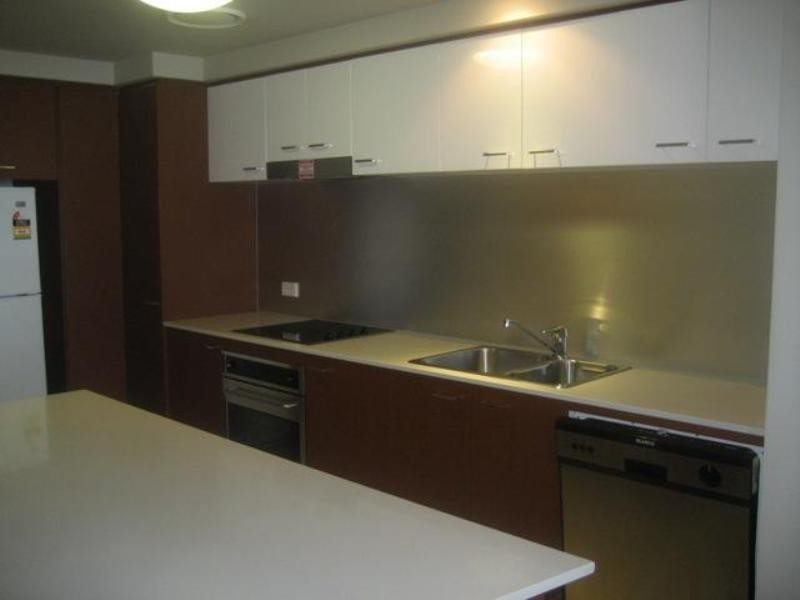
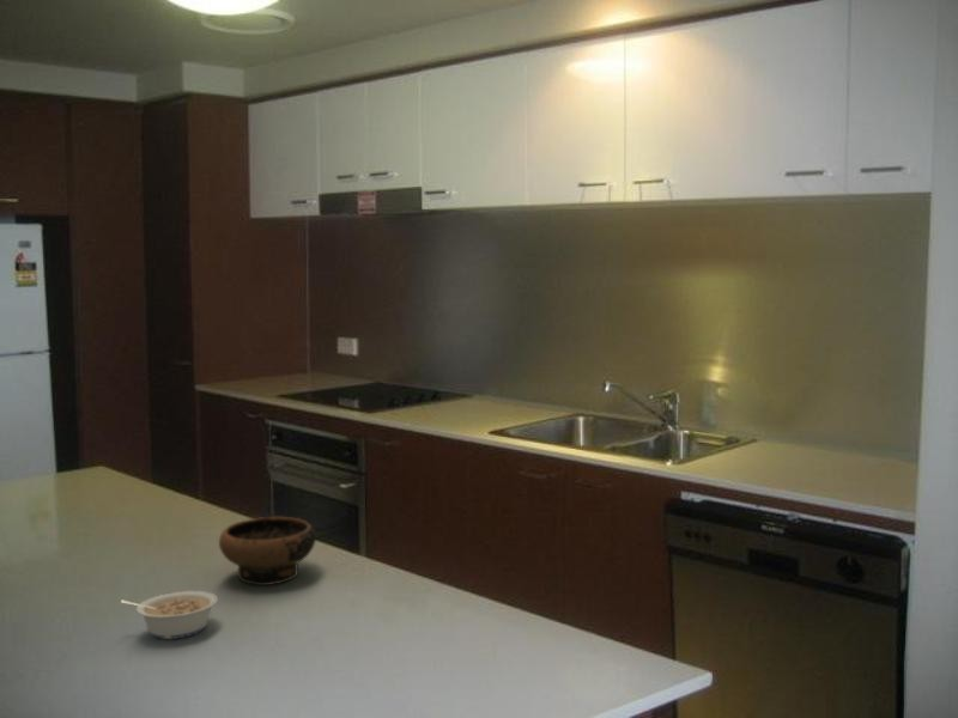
+ bowl (267, 552)
+ legume (174, 614)
